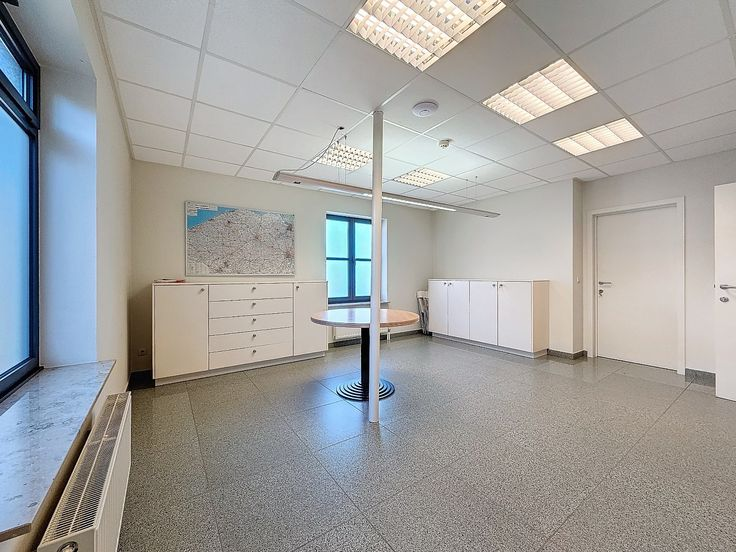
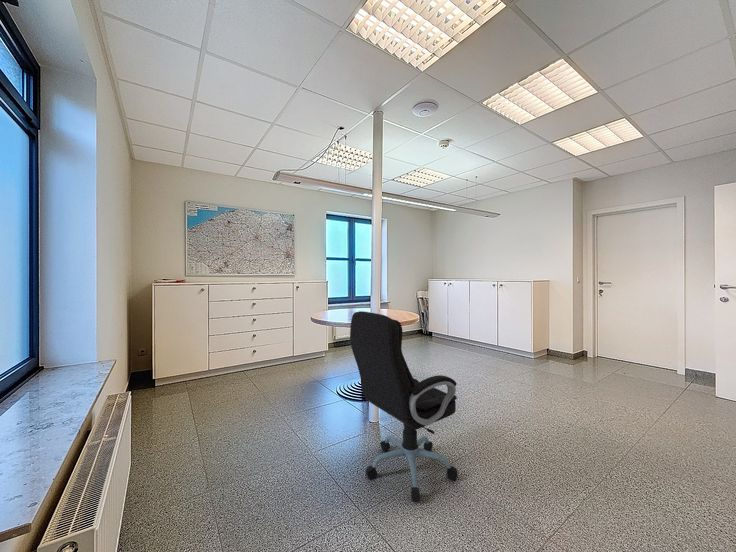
+ office chair (406, 389)
